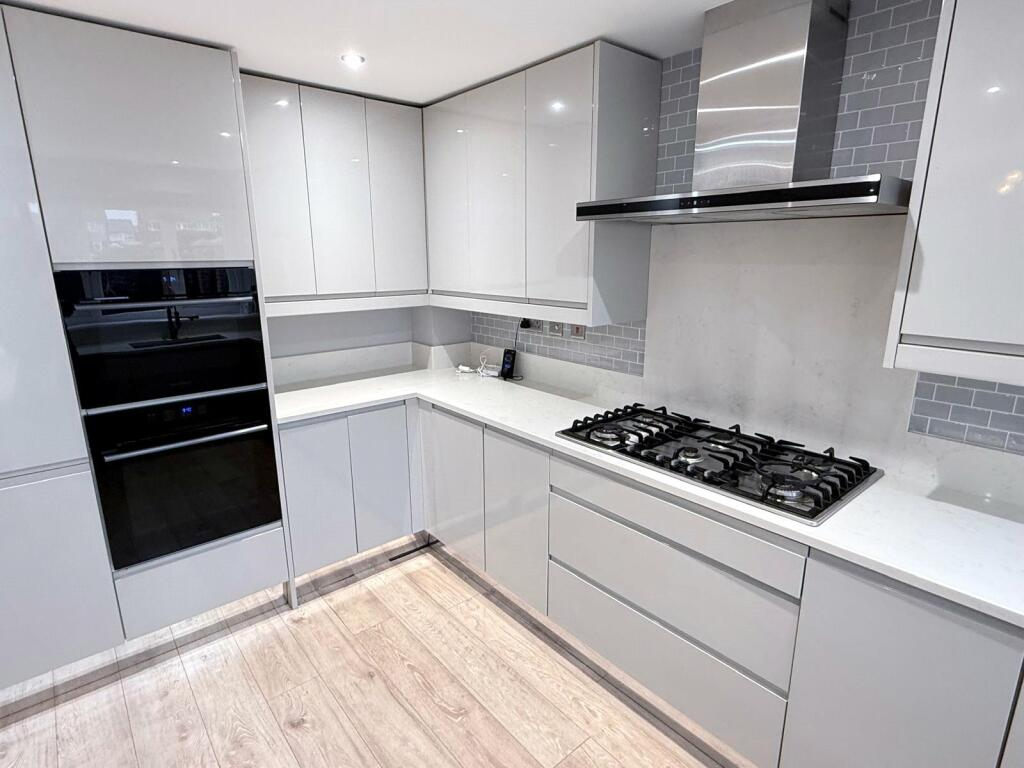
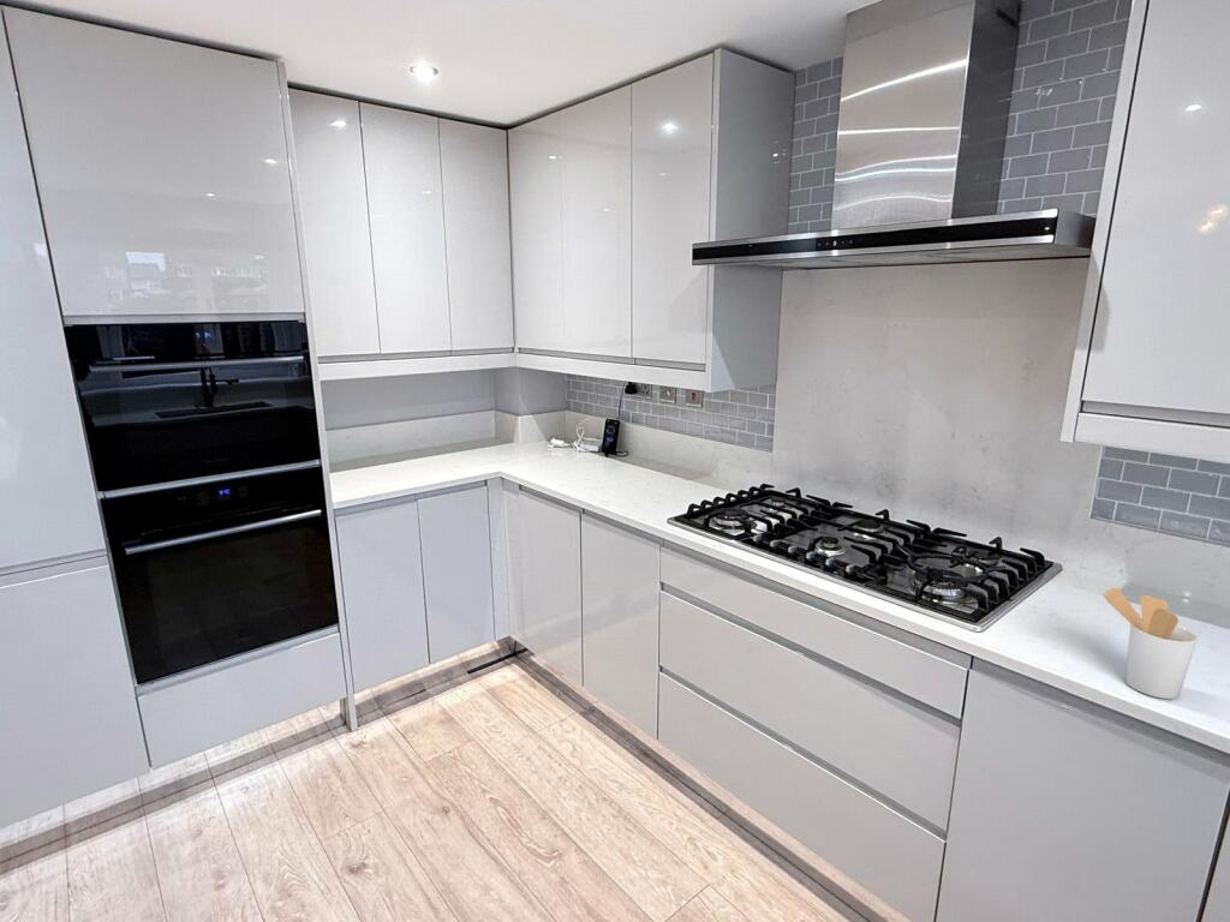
+ utensil holder (1142, 639)
